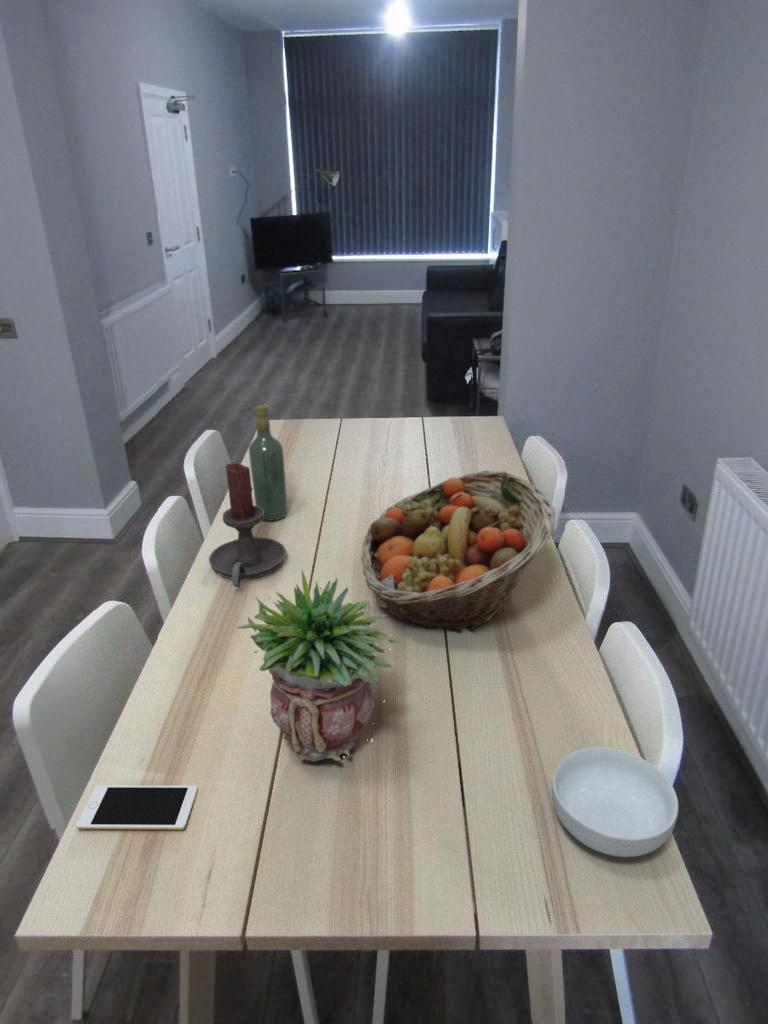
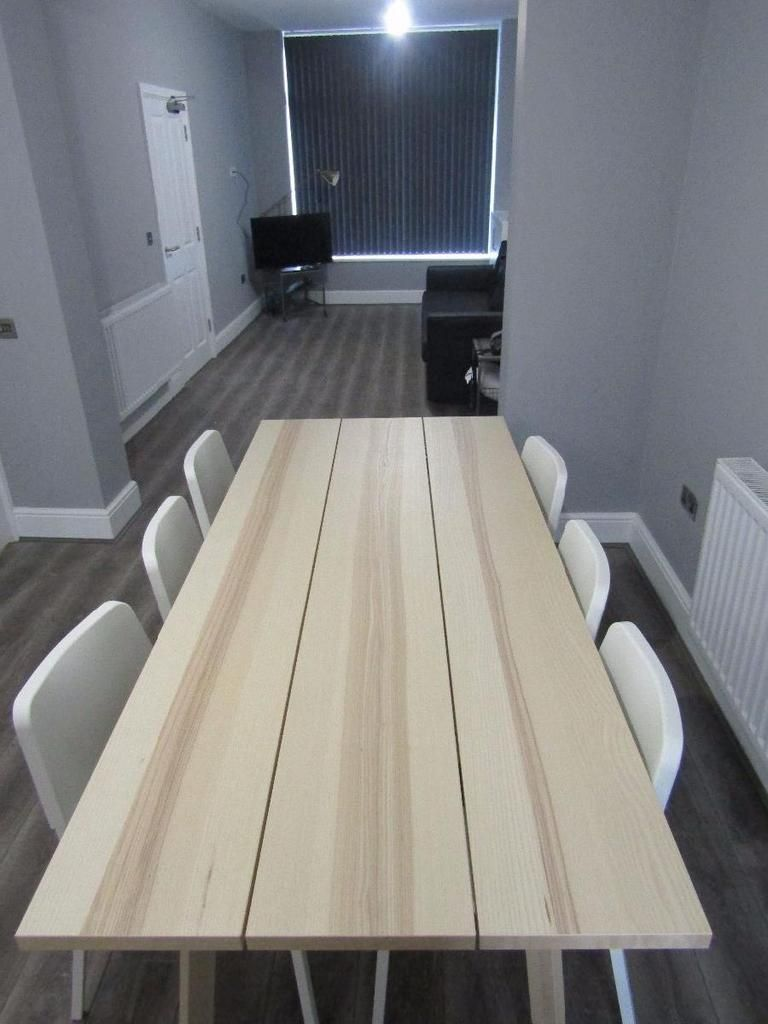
- cell phone (138, 806)
- fruit basket (453, 545)
- cereal bowl (611, 807)
- wine bottle (267, 462)
- potted plant (321, 659)
- candle holder (240, 520)
